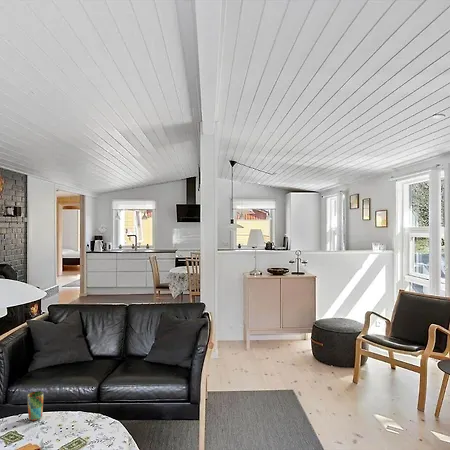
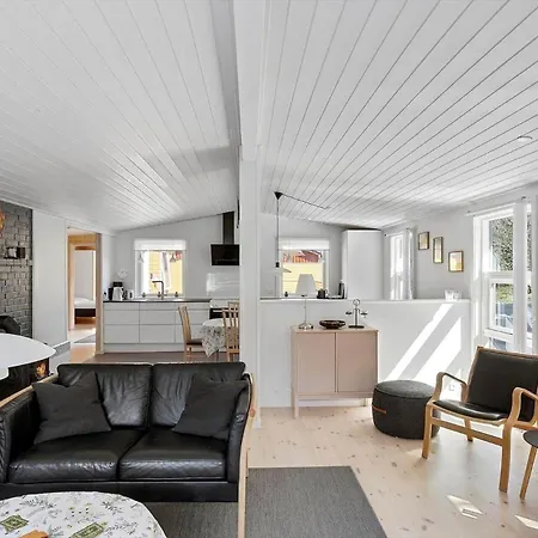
- cup (35, 406)
